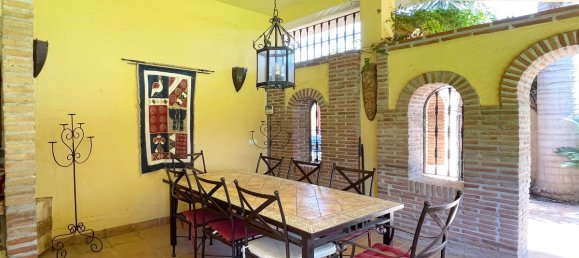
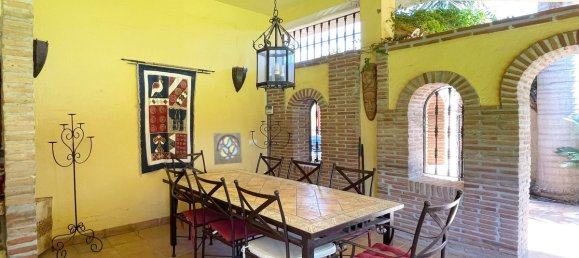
+ wall ornament (227, 148)
